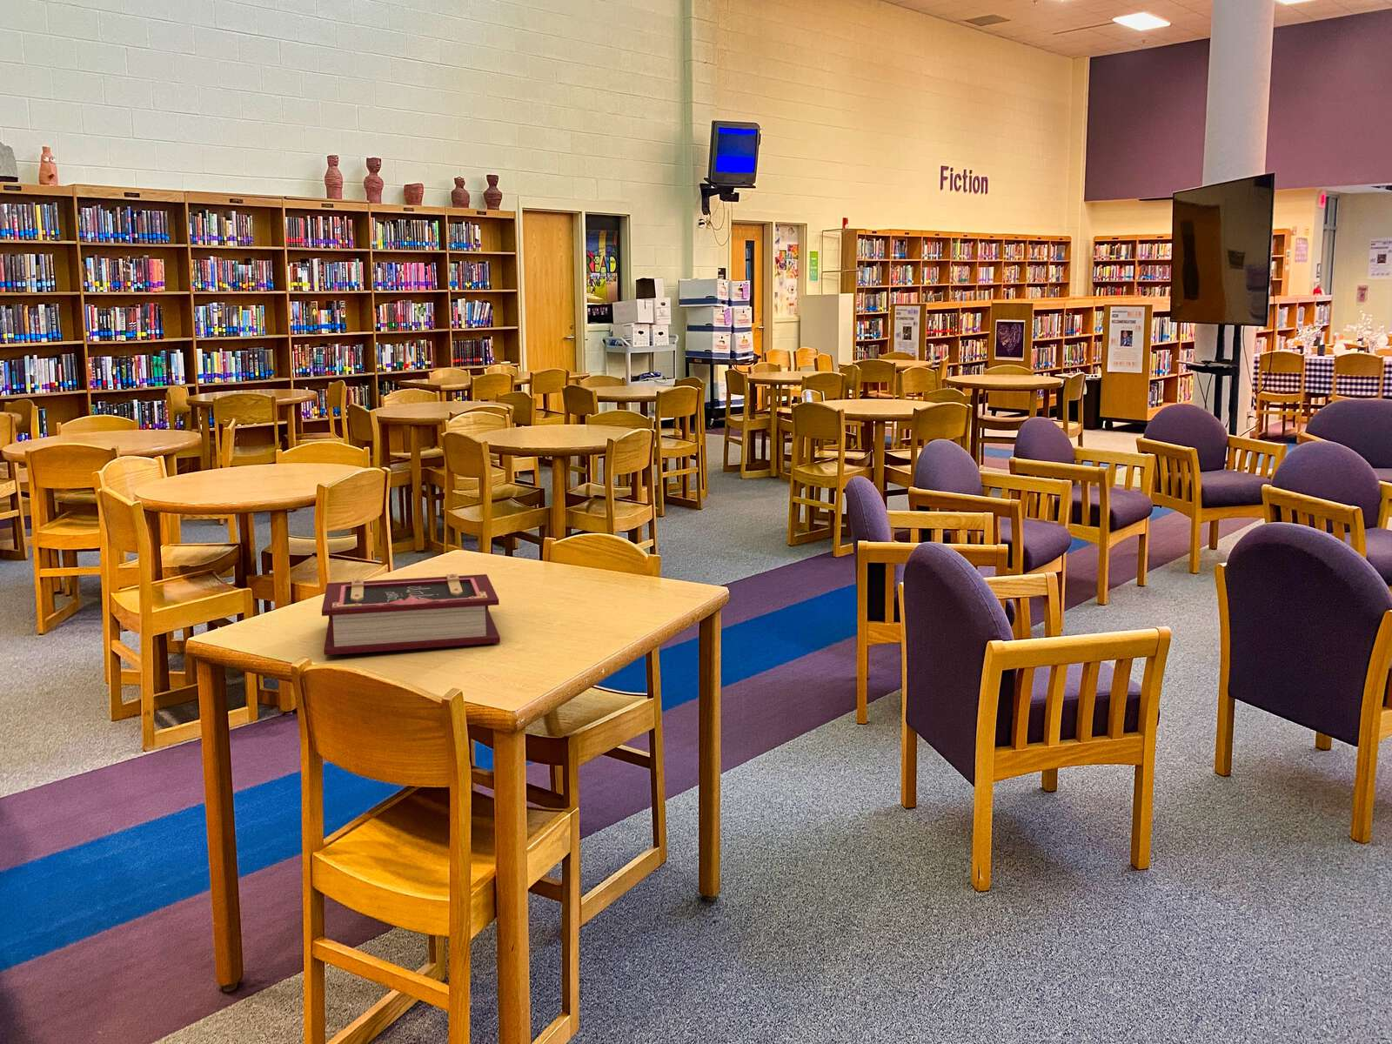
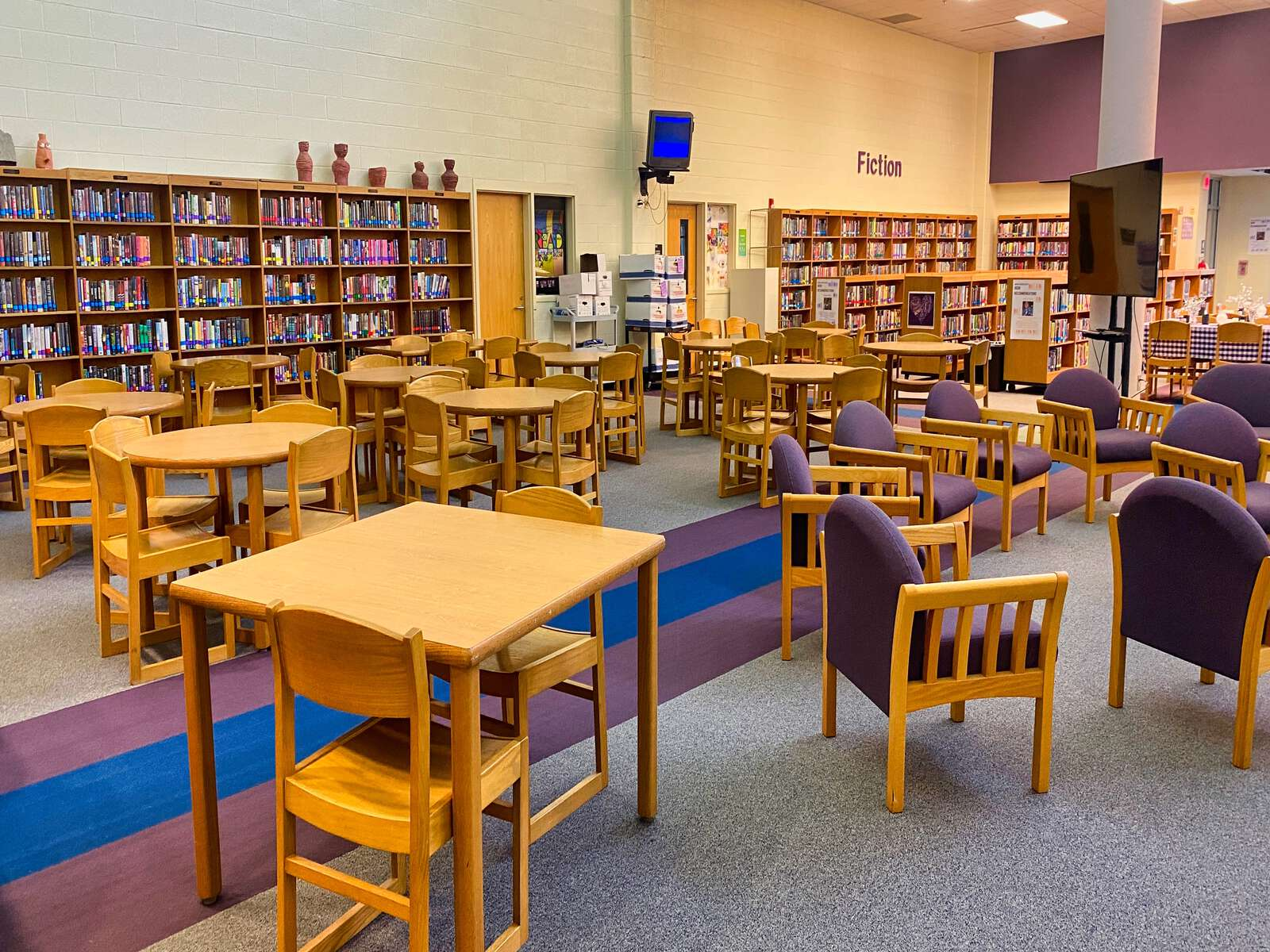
- book (411, 609)
